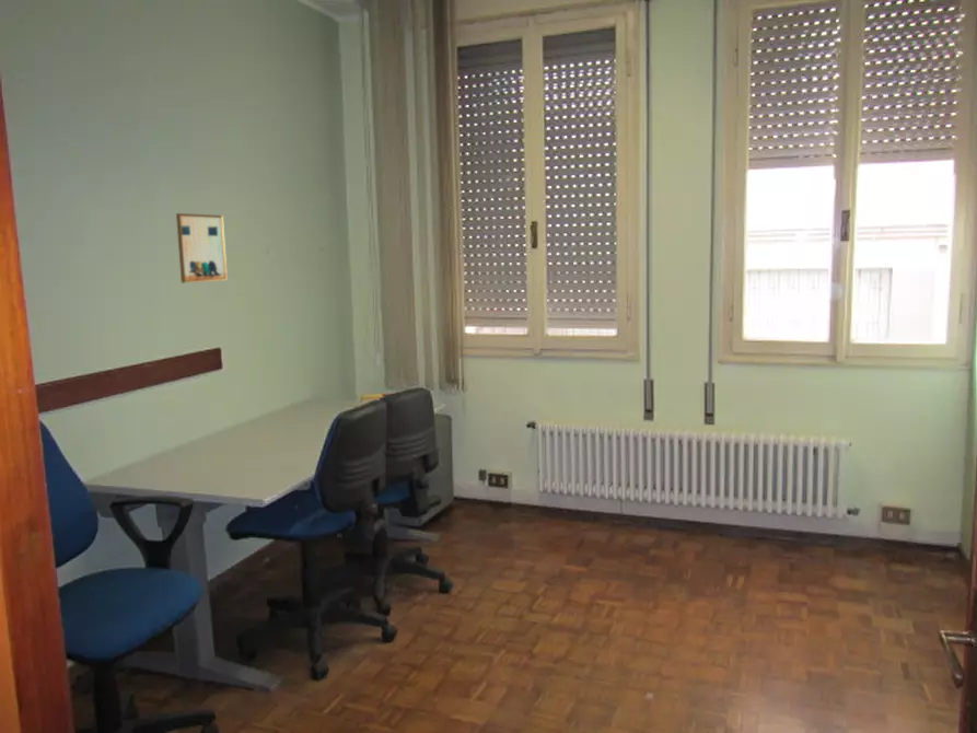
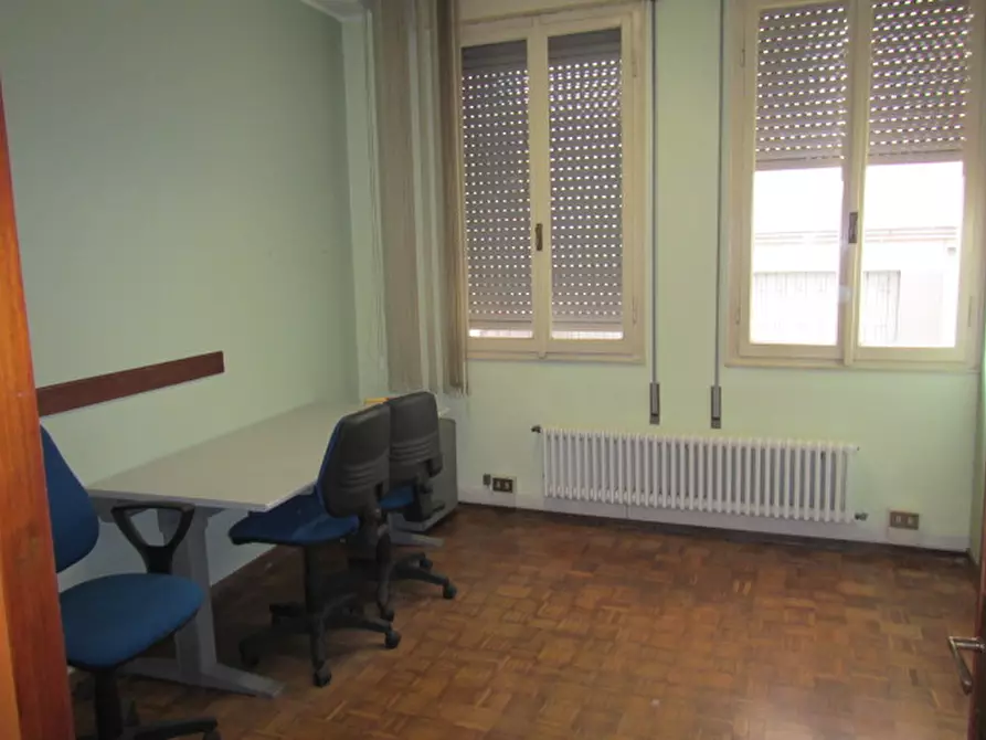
- wall art (202, 247)
